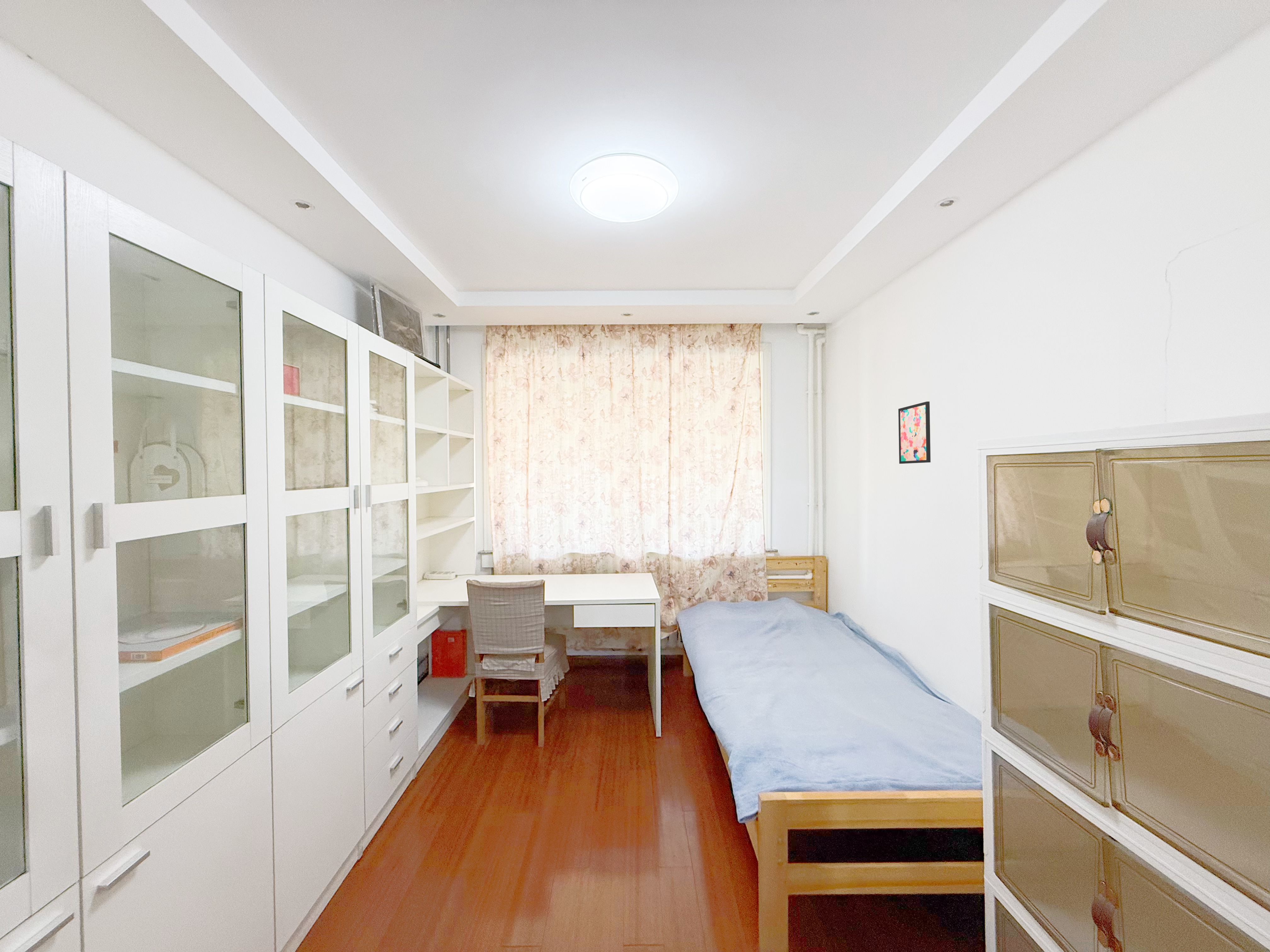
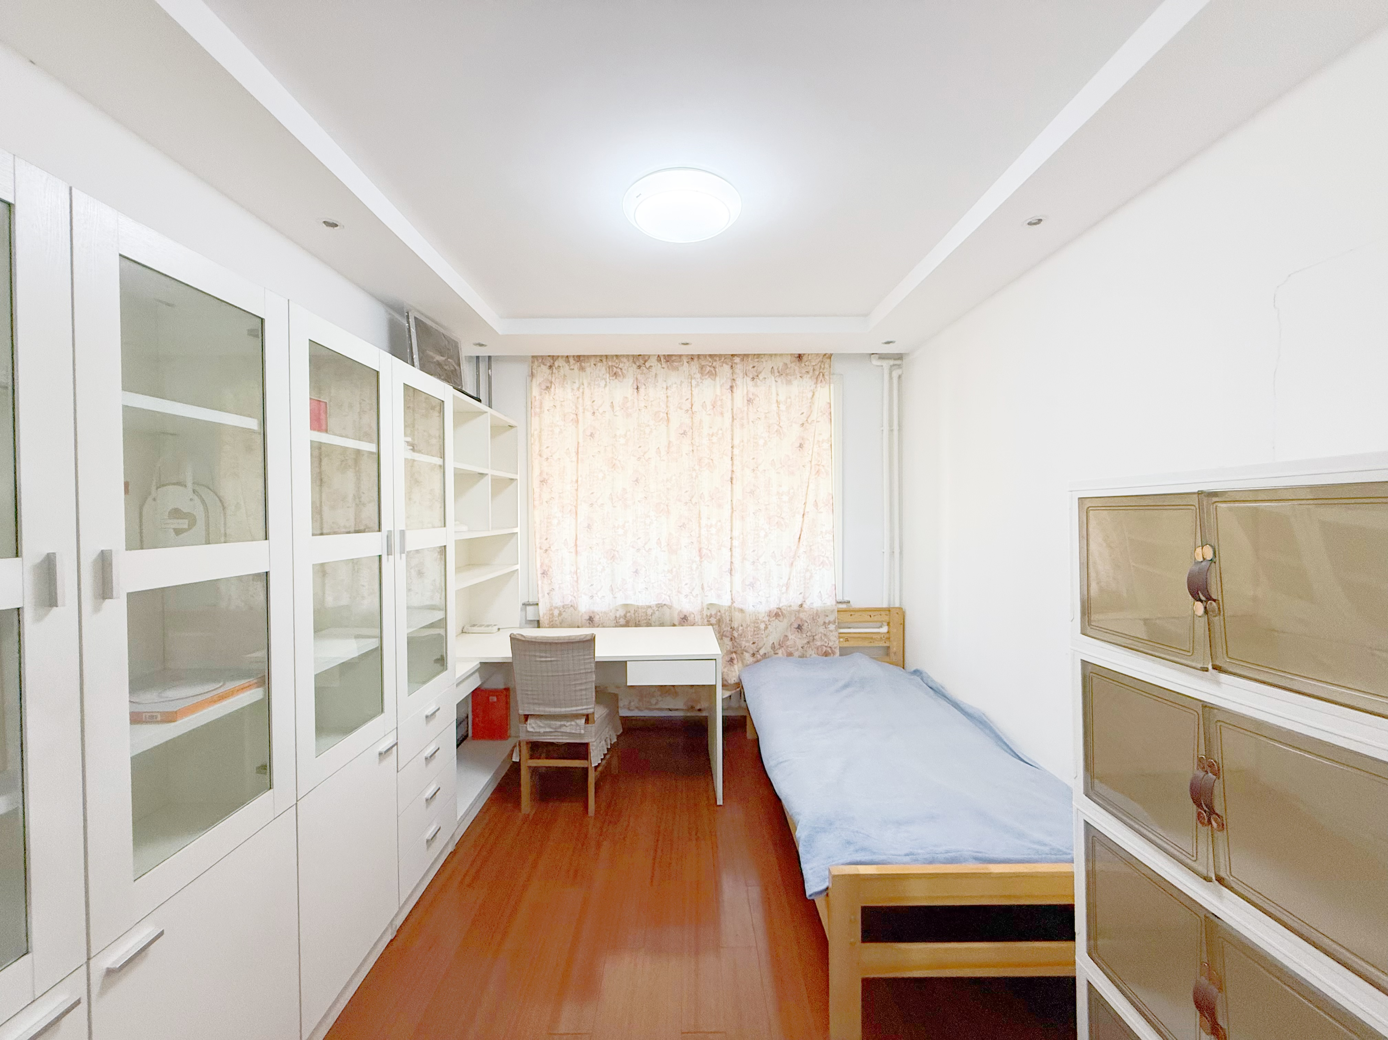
- wall art (913, 434)
